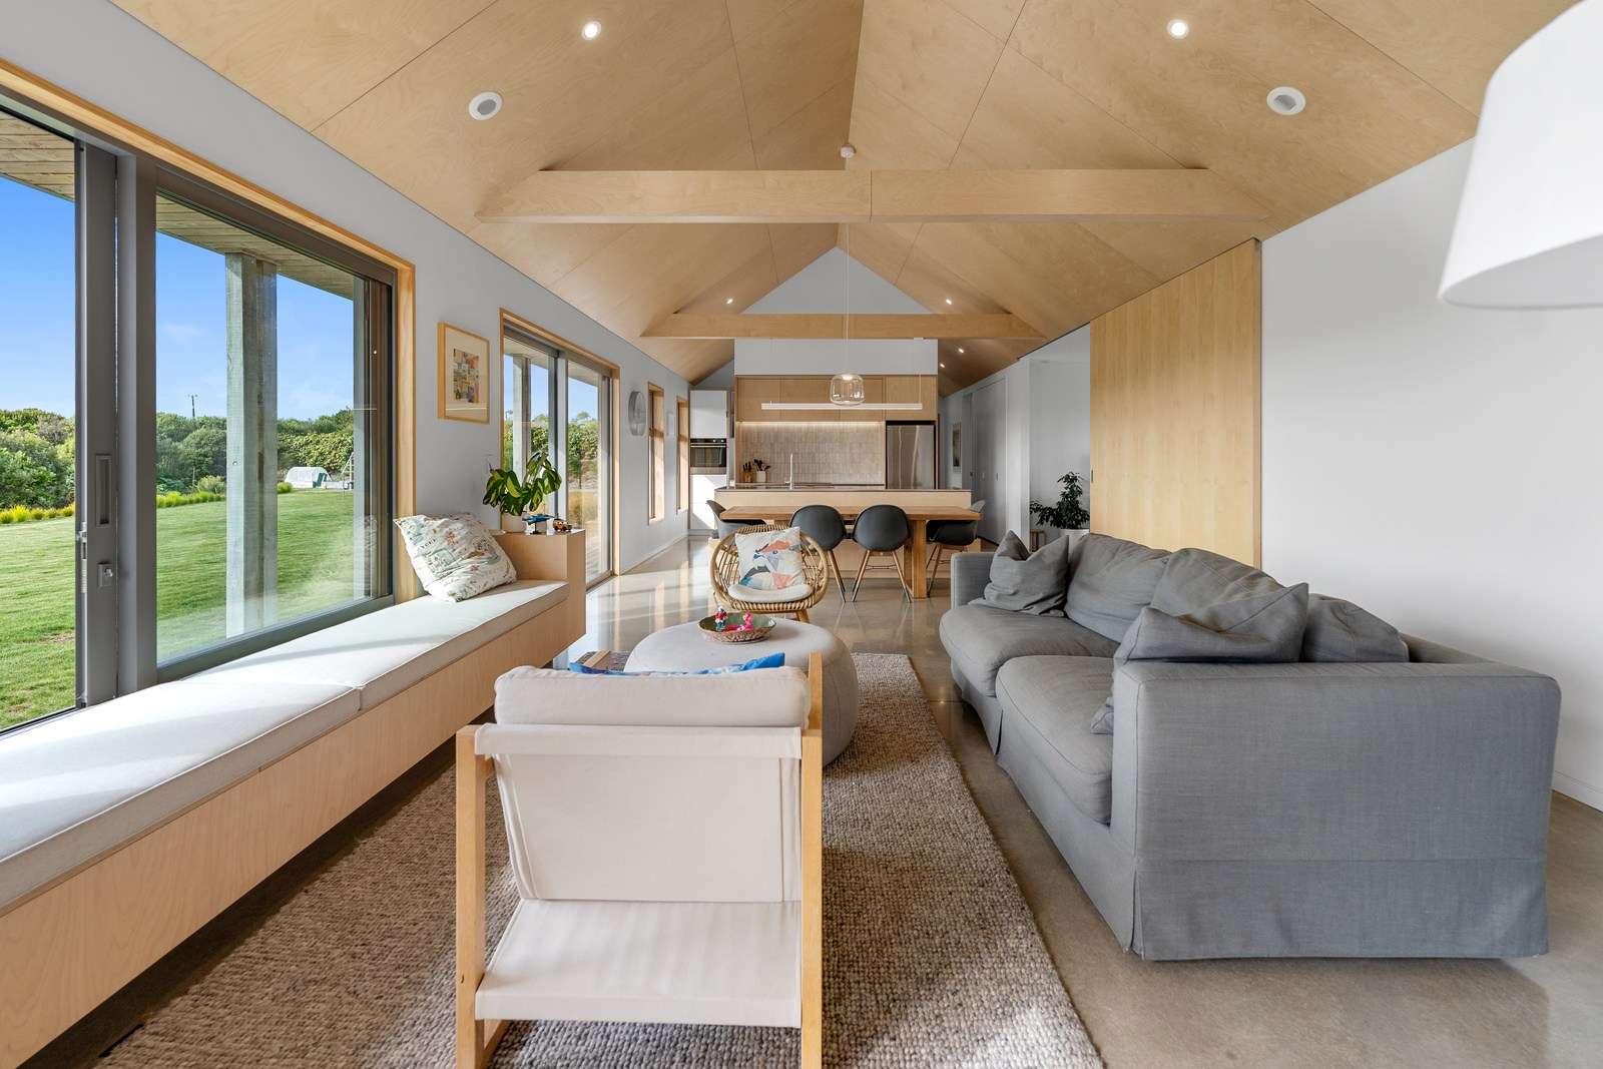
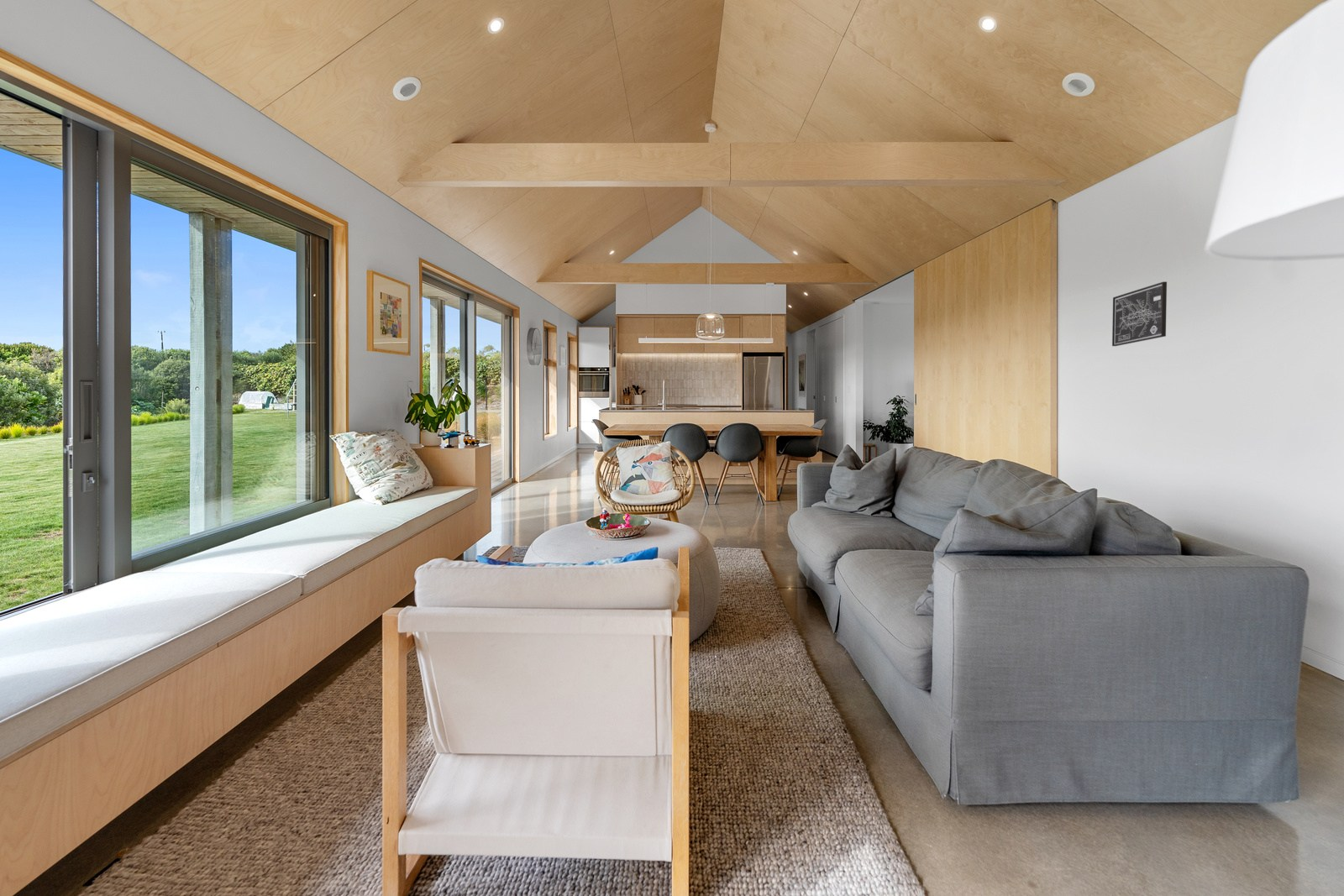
+ wall art (1137, 316)
